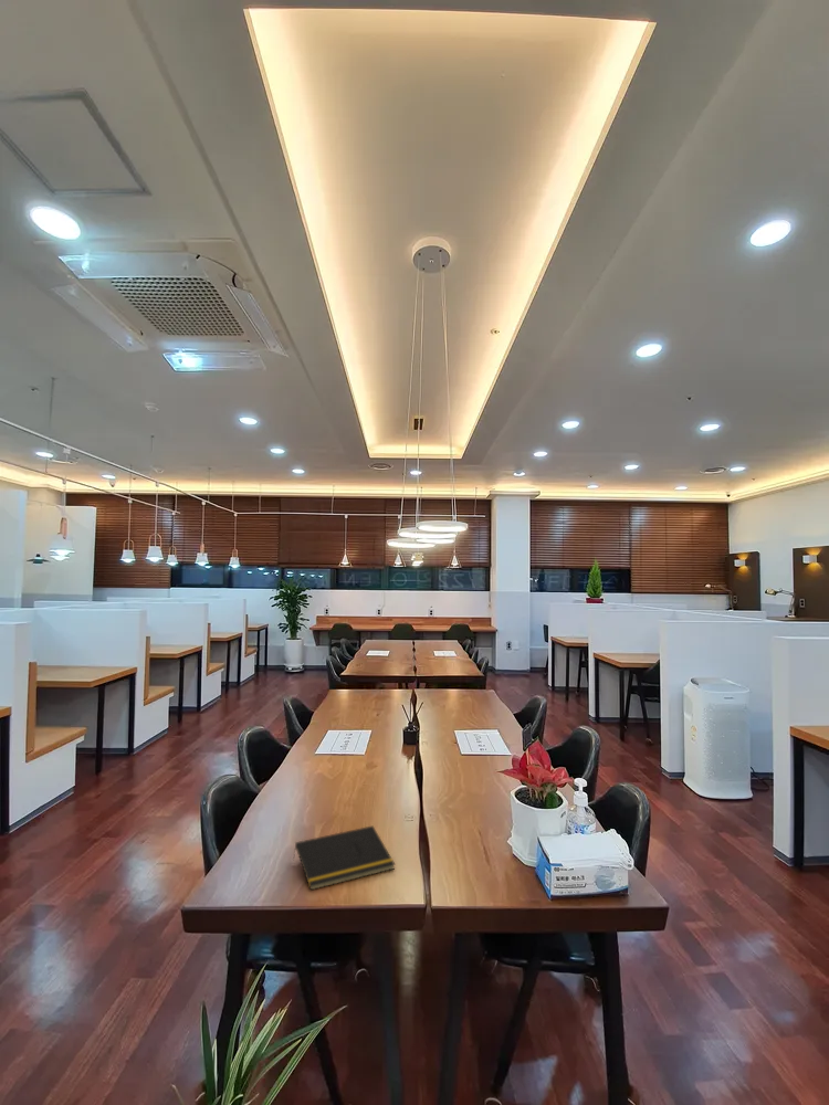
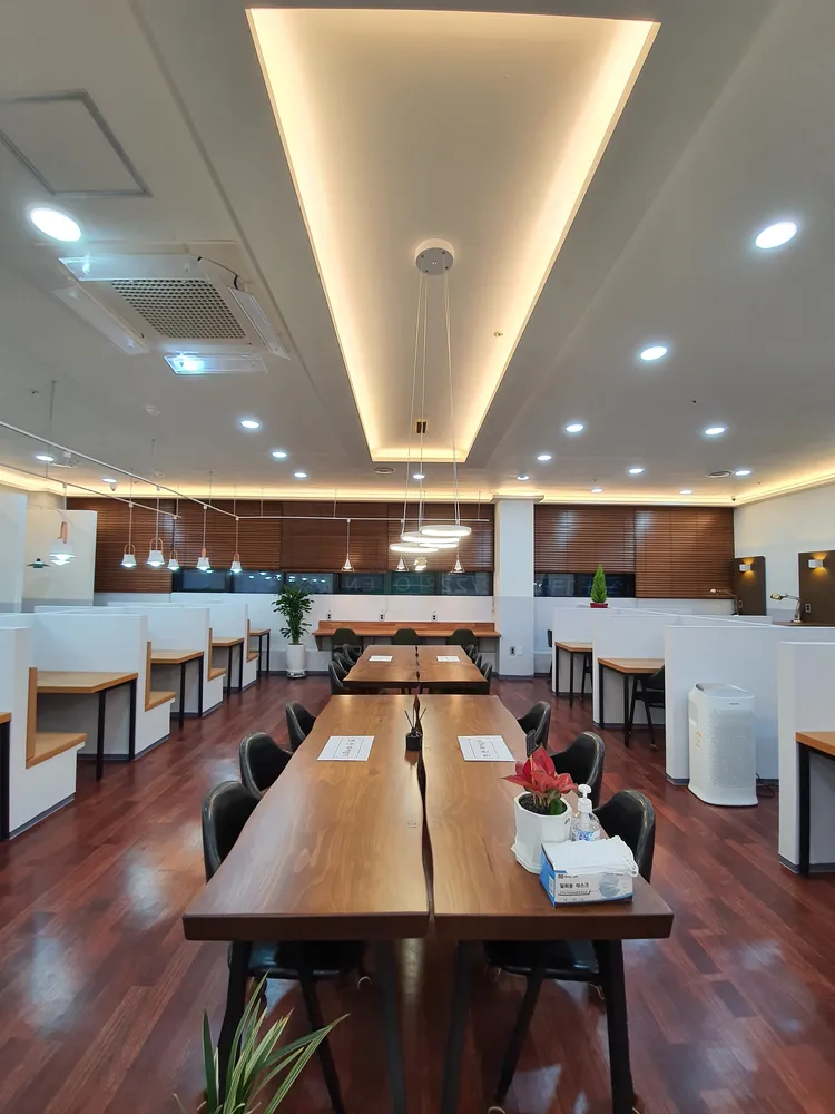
- notepad (344, 855)
